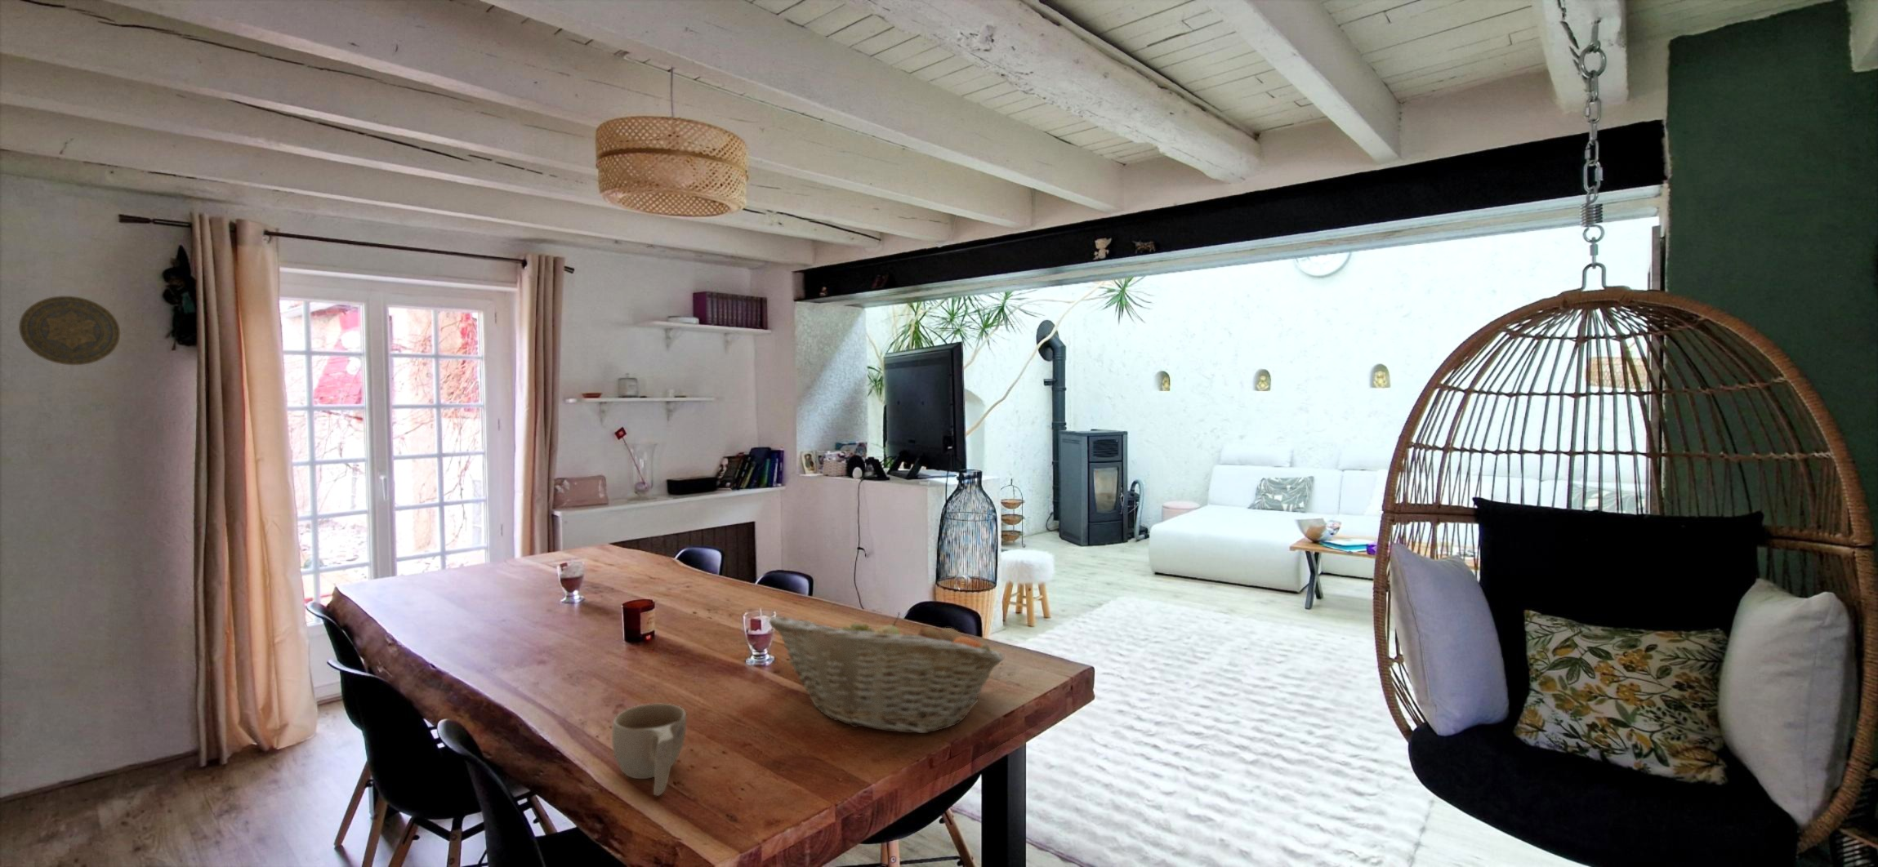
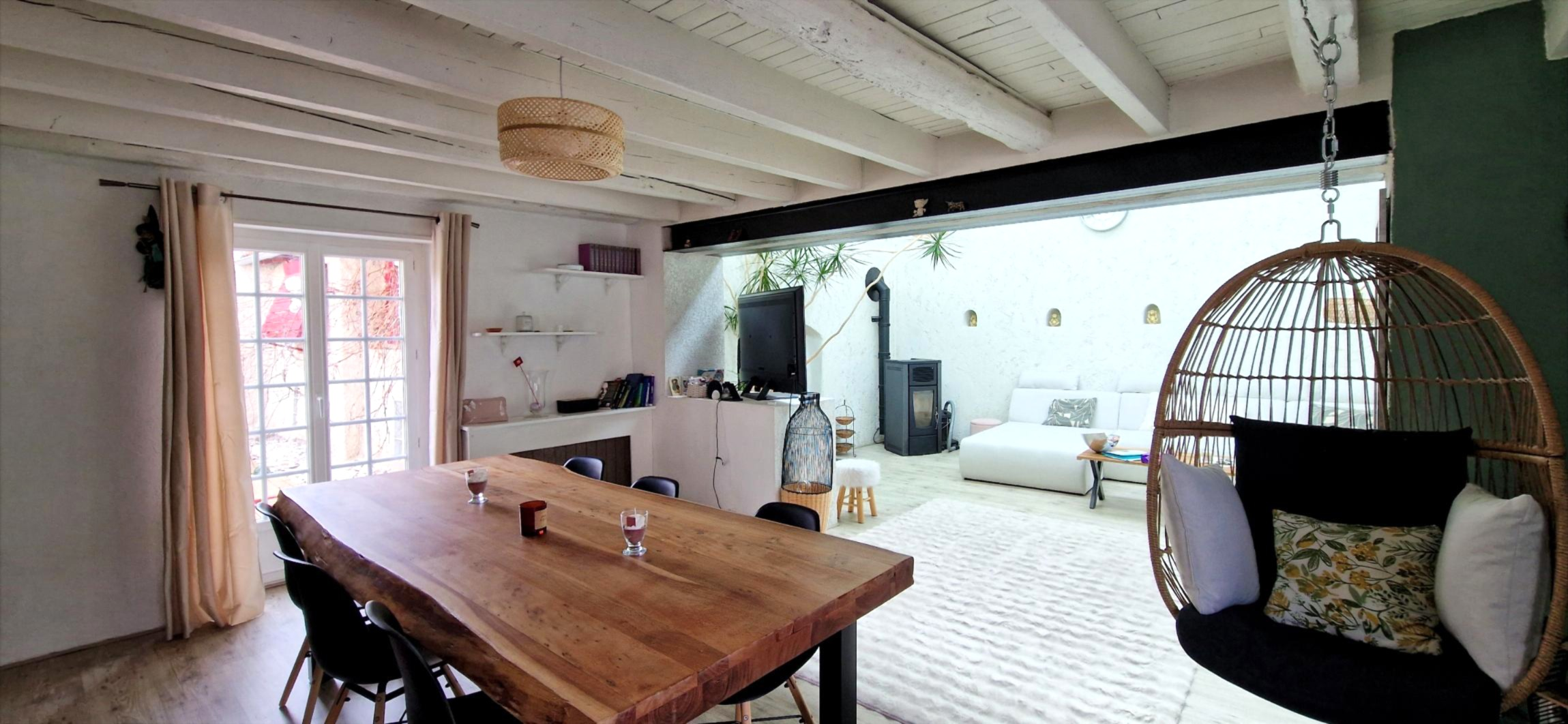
- cup (650, 747)
- decorative plate (71, 329)
- fruit basket (884, 657)
